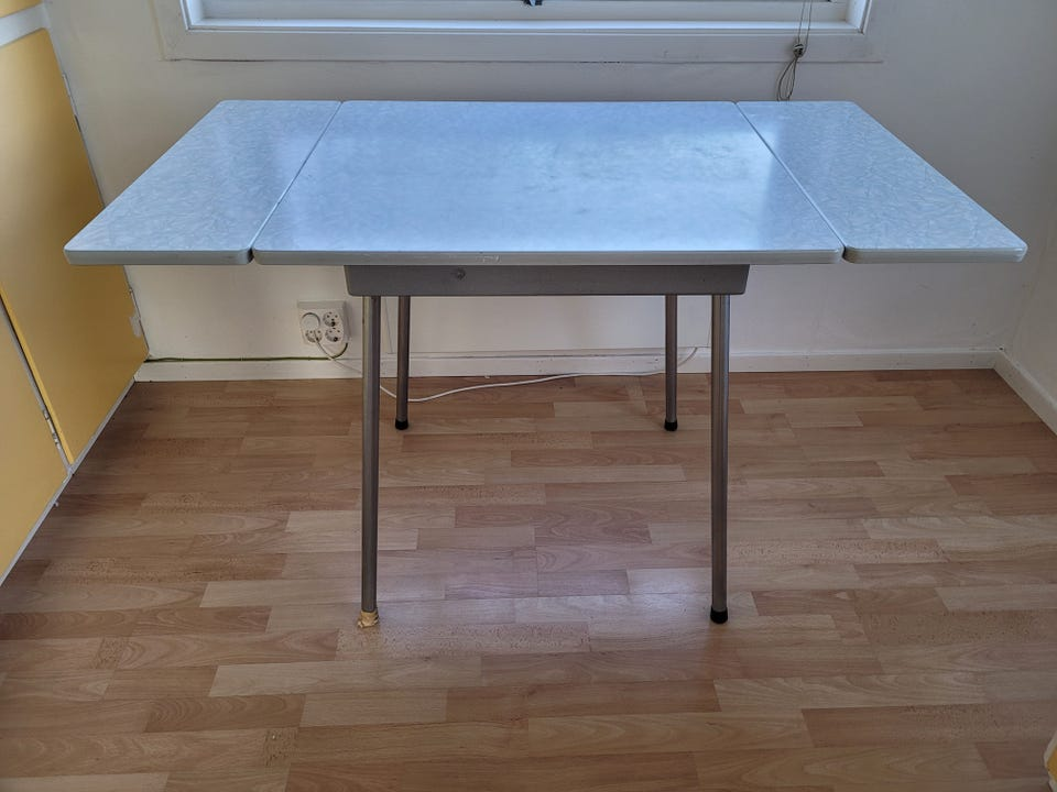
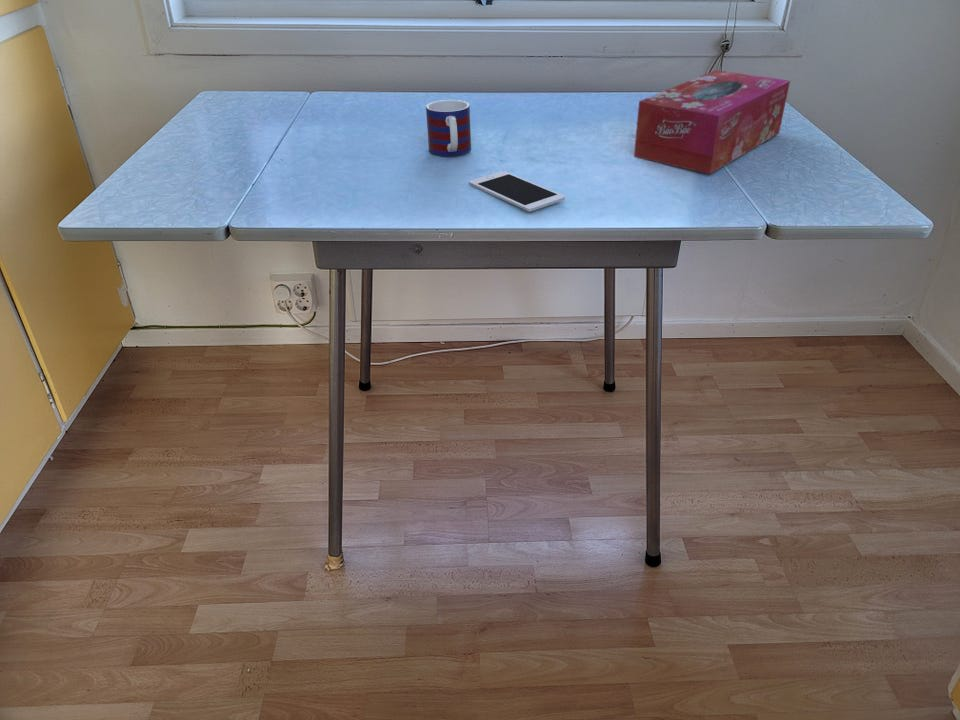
+ cell phone (515, 190)
+ mug (450, 131)
+ tissue box (712, 118)
